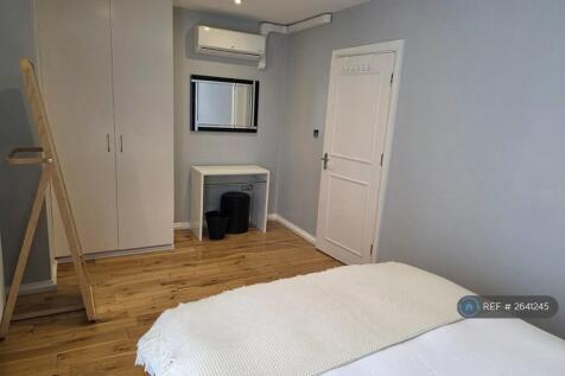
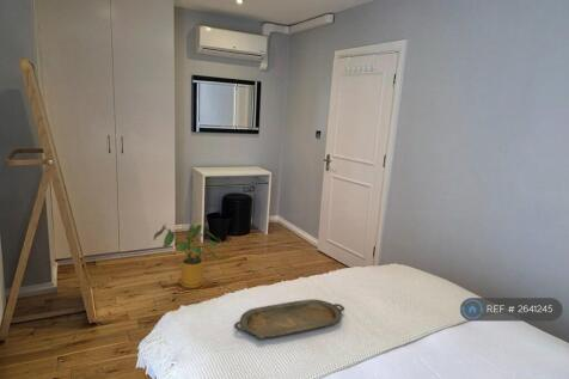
+ house plant (190, 255)
+ serving tray (292, 318)
